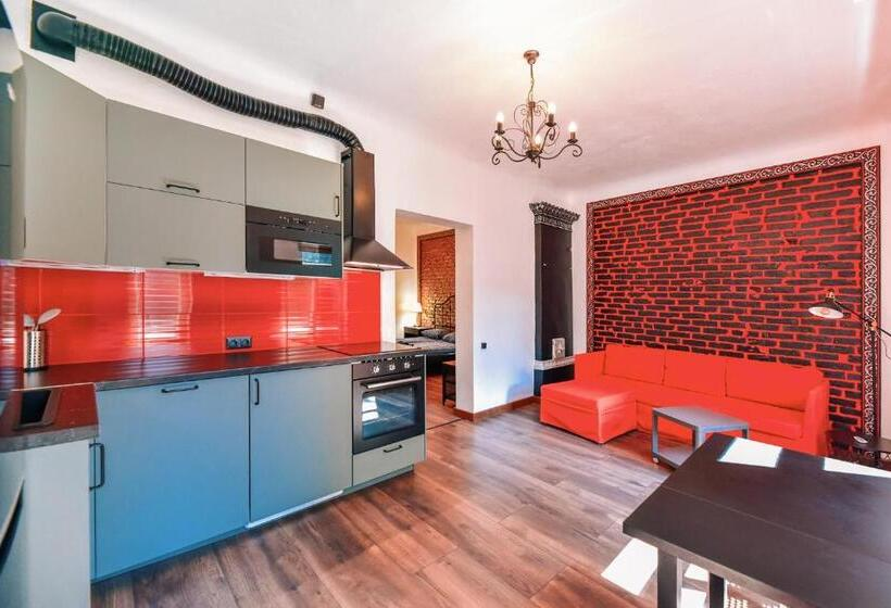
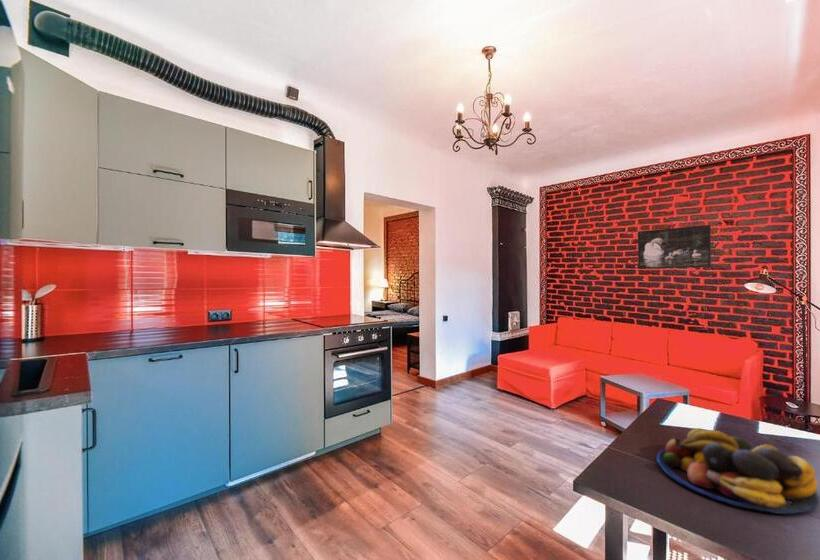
+ fruit bowl (727, 454)
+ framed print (672, 248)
